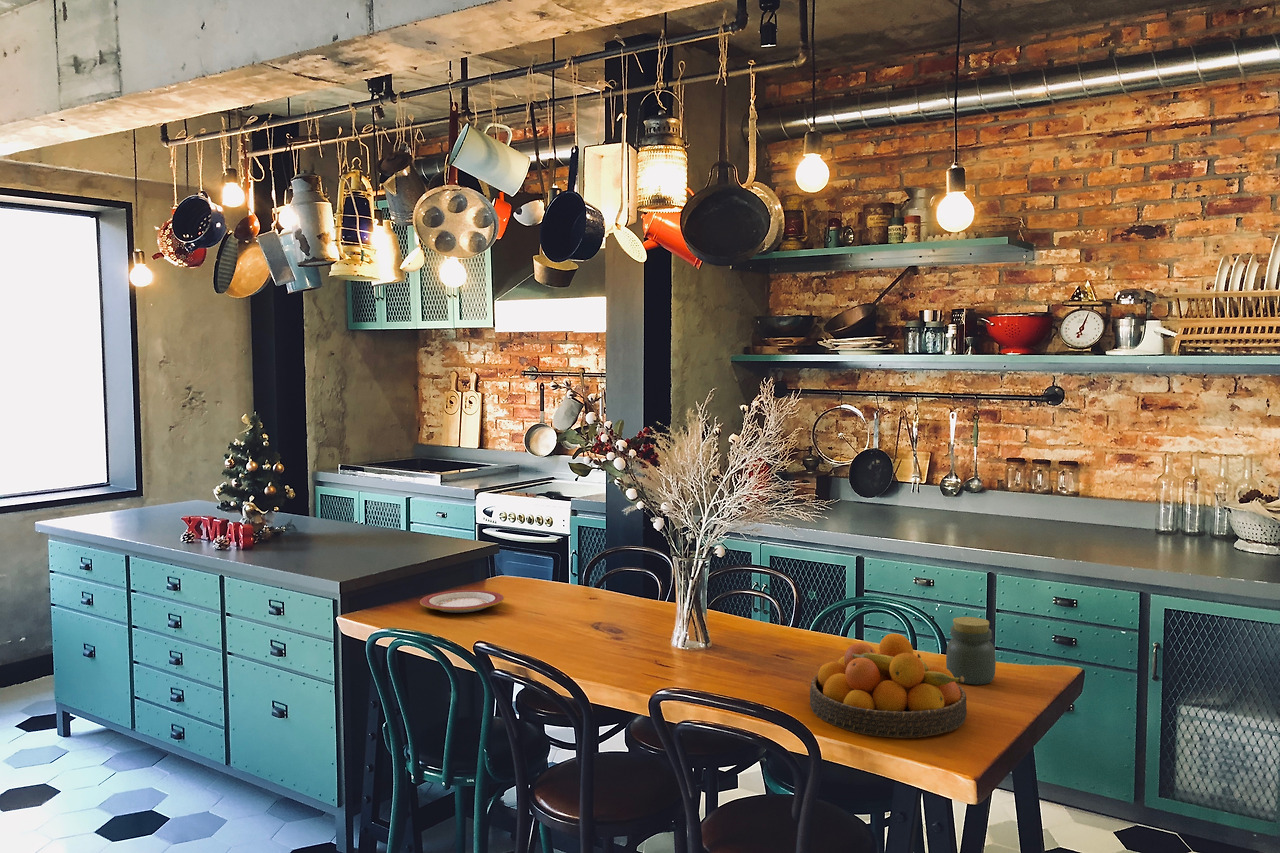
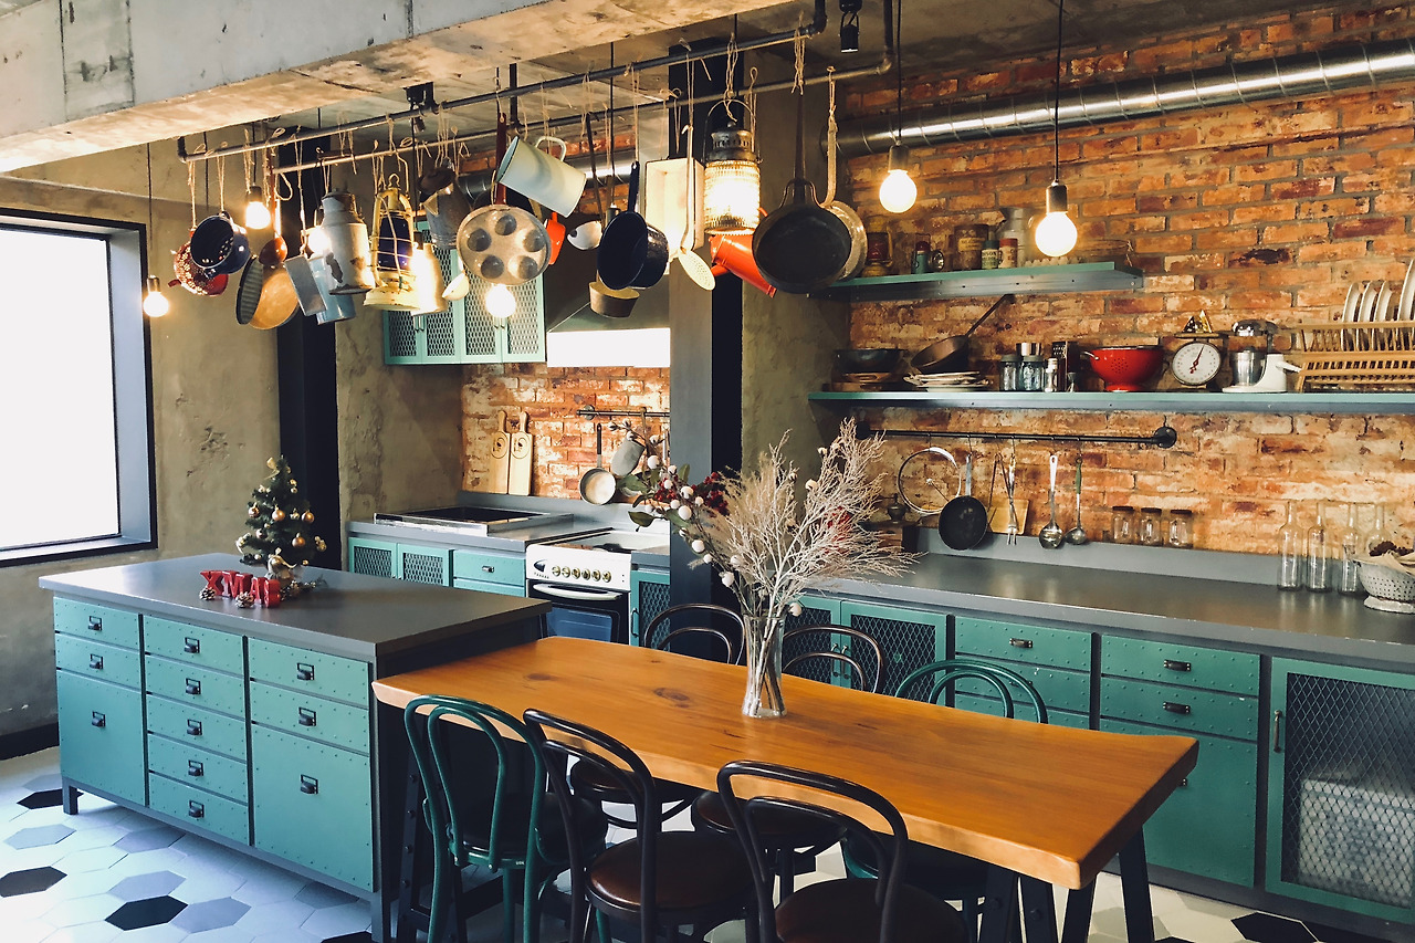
- plate (462, 602)
- jar (970, 649)
- fruit bowl (886, 677)
